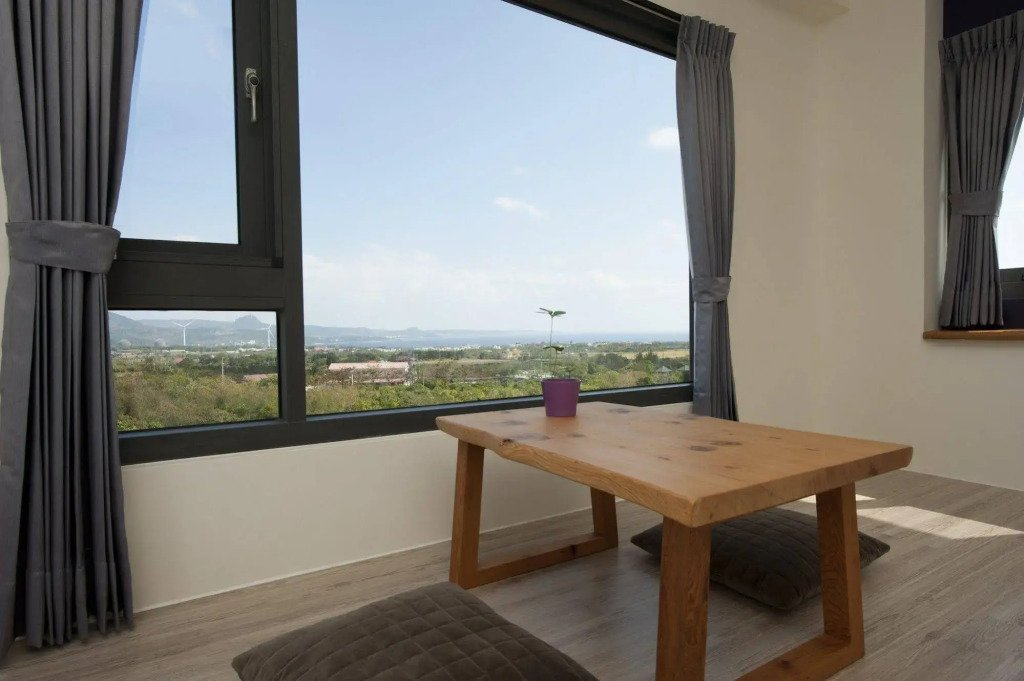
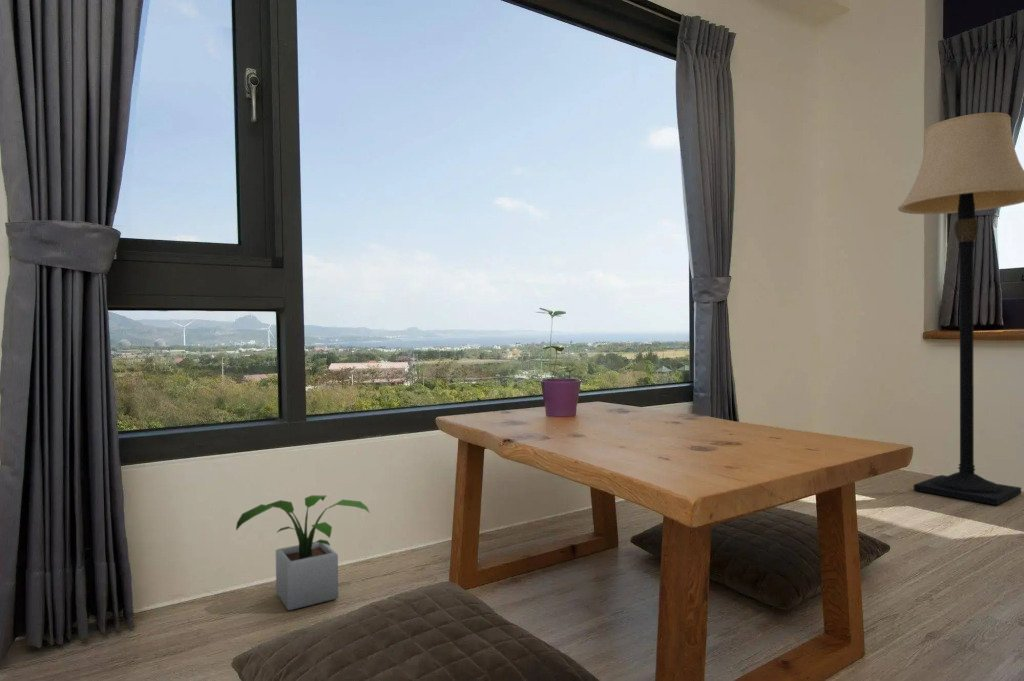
+ lamp (966, 308)
+ potted plant (298, 546)
